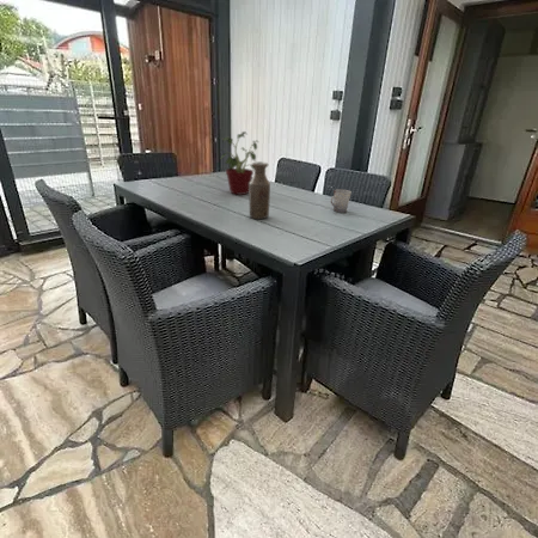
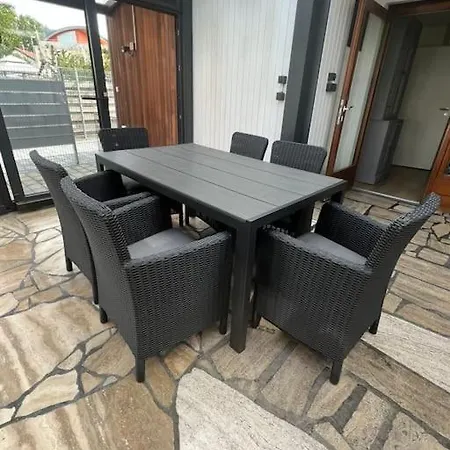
- cup (338, 201)
- potted plant (244, 164)
- bottle (259, 190)
